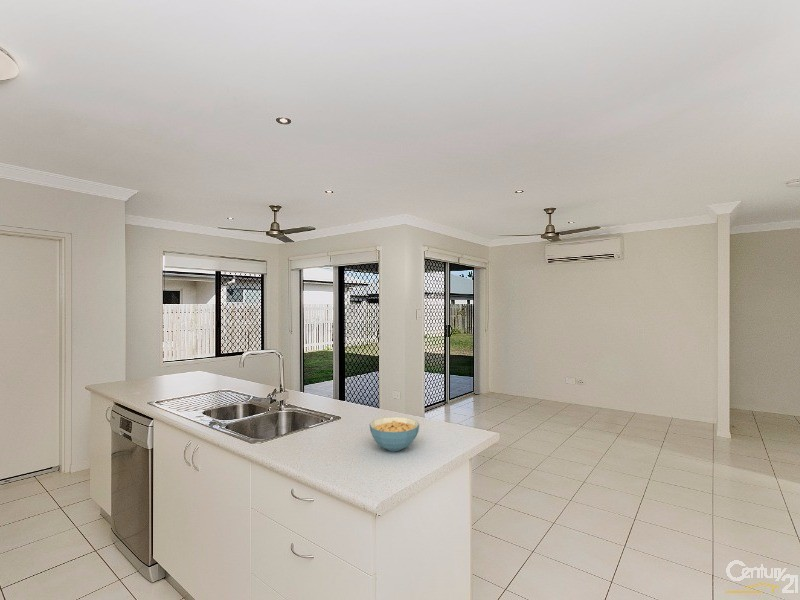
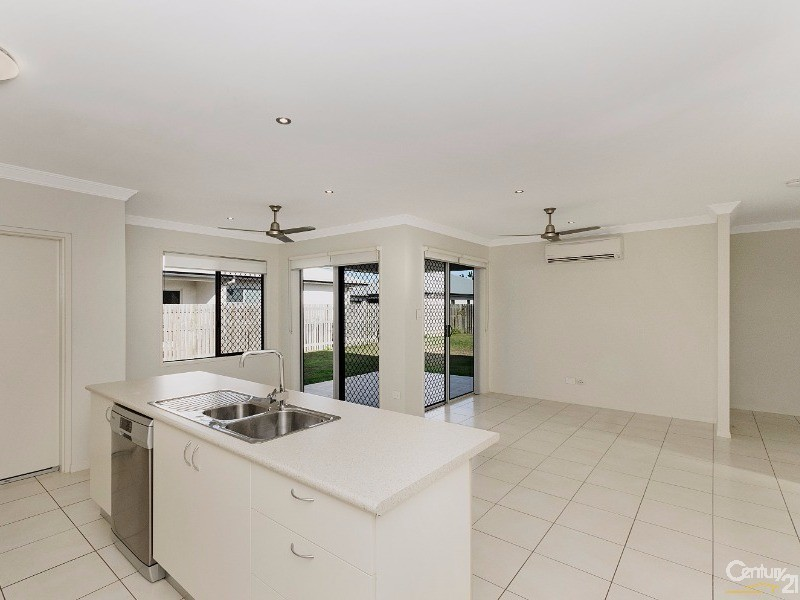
- cereal bowl (394, 436)
